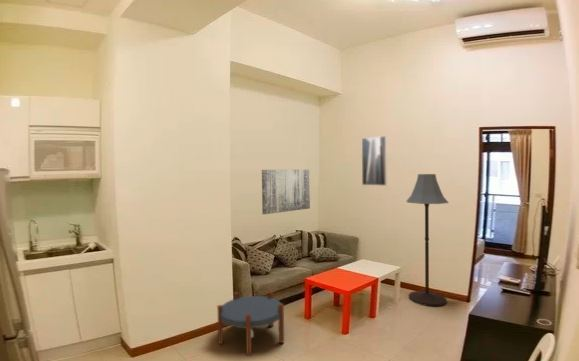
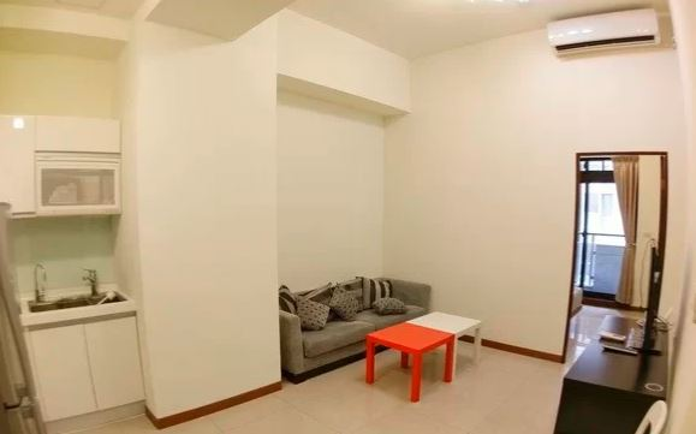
- wall art (287, 190)
- floor lamp (426, 237)
- side table (251, 319)
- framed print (374, 161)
